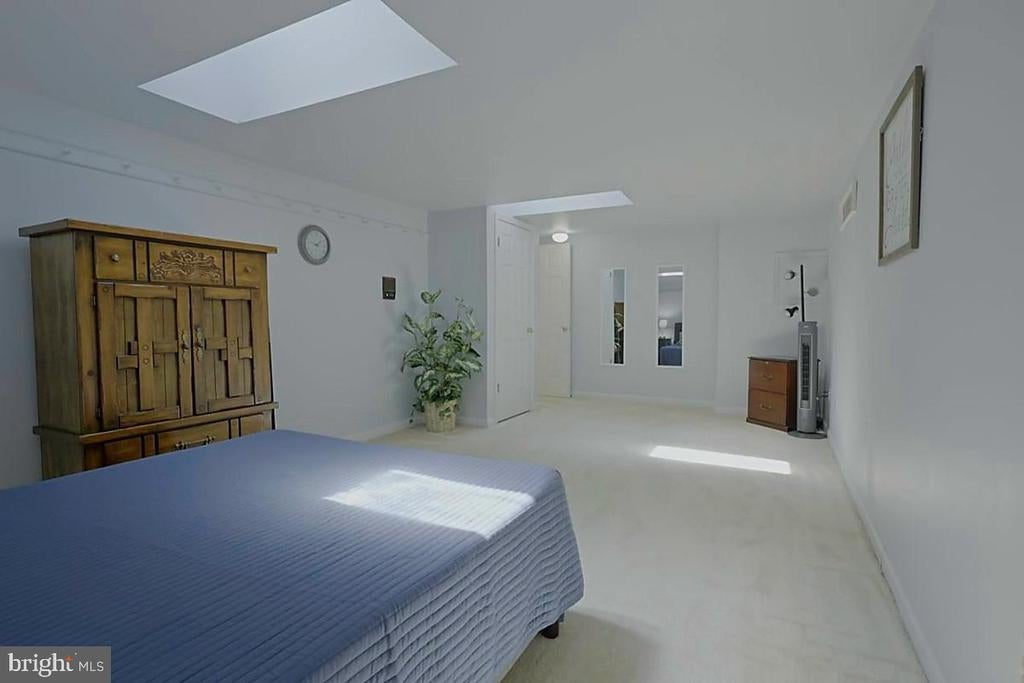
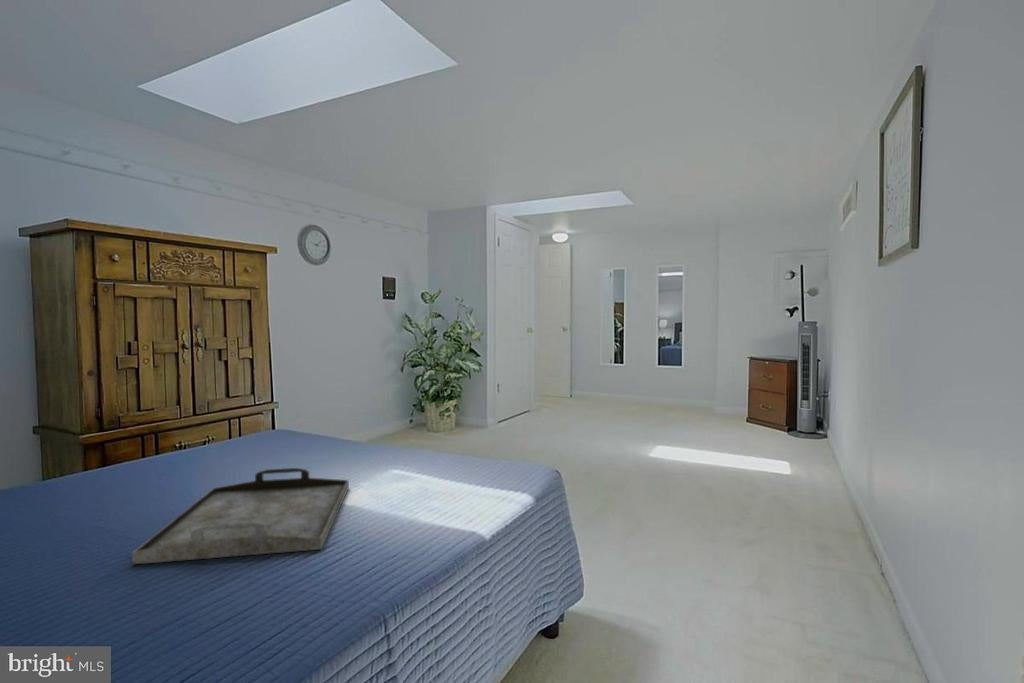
+ serving tray (260, 505)
